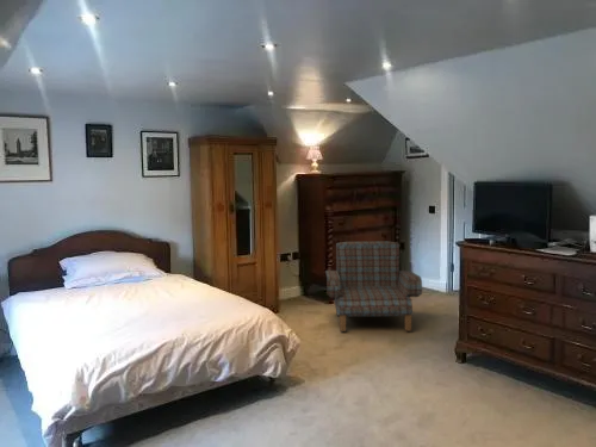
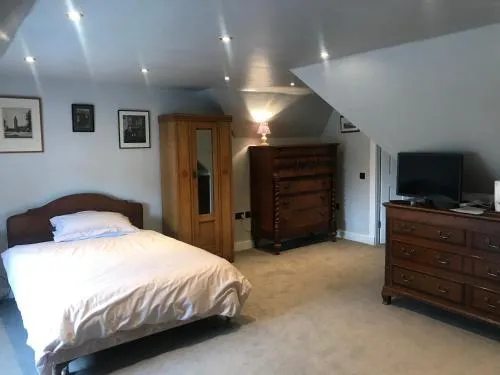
- armchair (371, 283)
